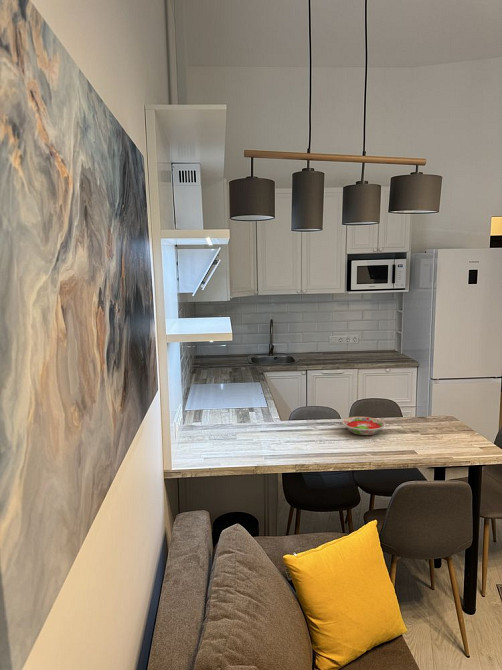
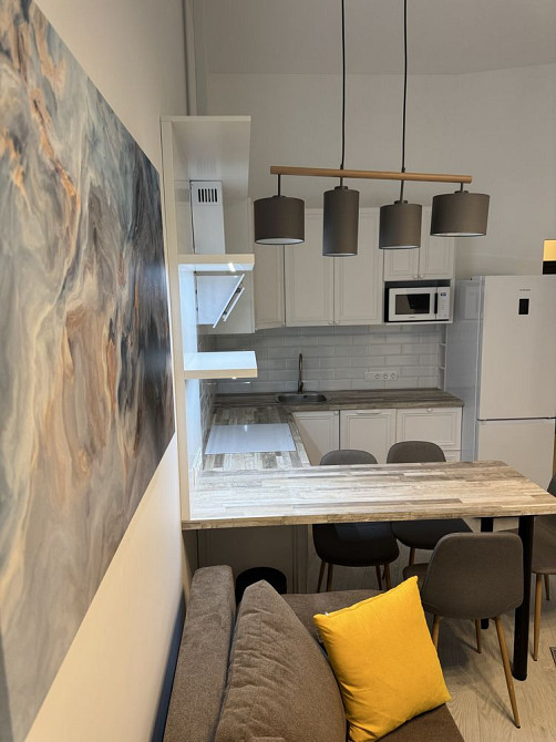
- bowl (363, 426)
